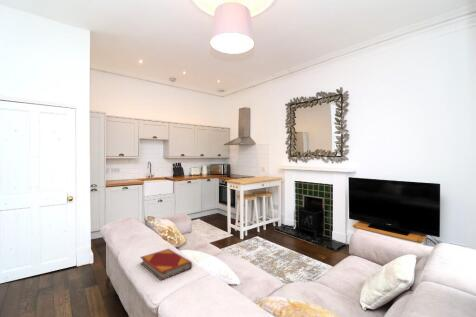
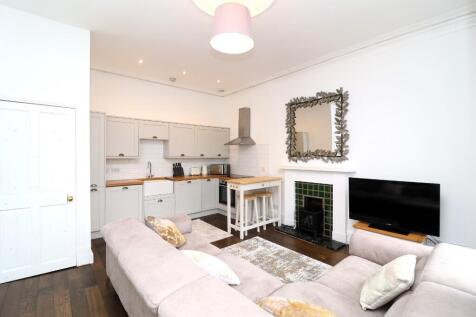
- hardback book (165, 262)
